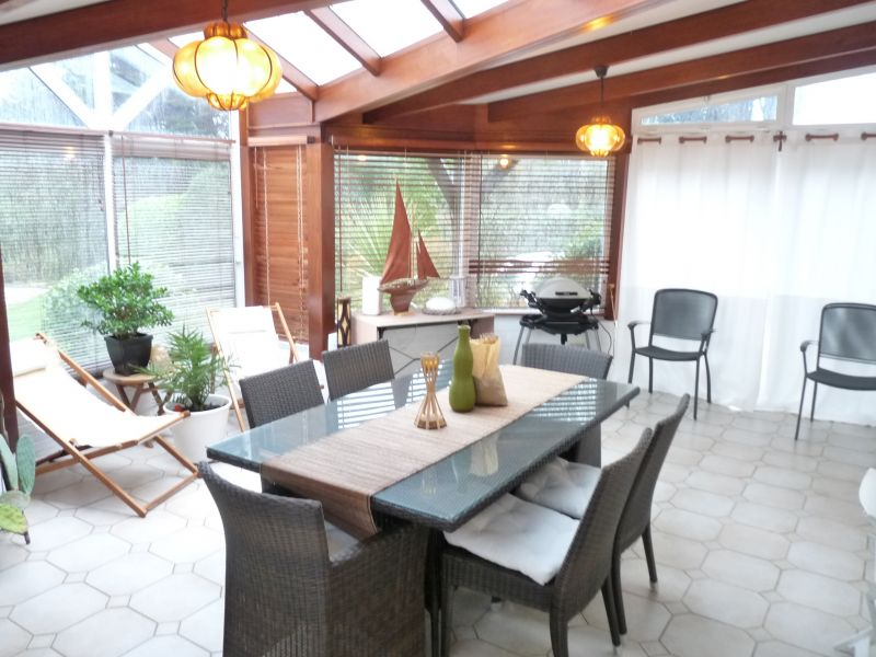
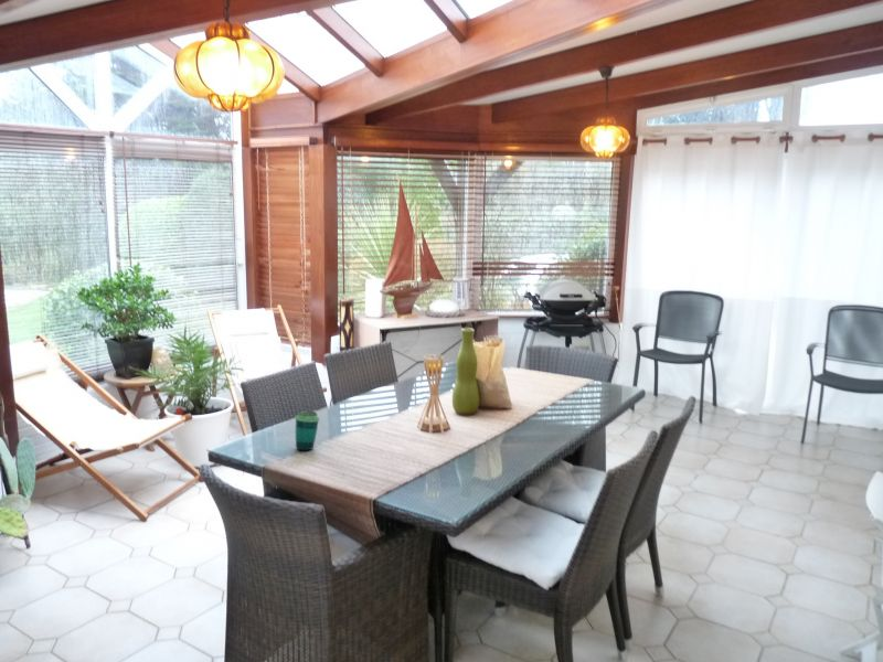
+ cup (307, 430)
